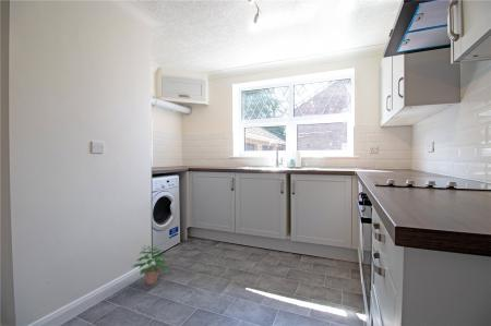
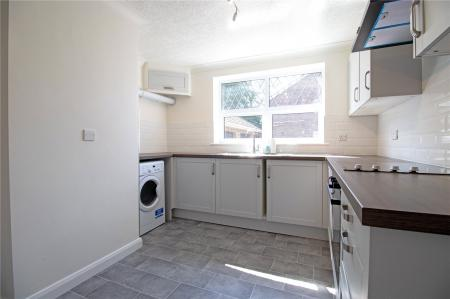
- potted plant (152, 262)
